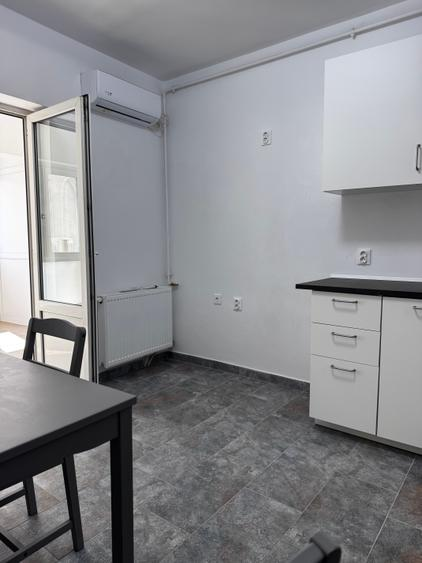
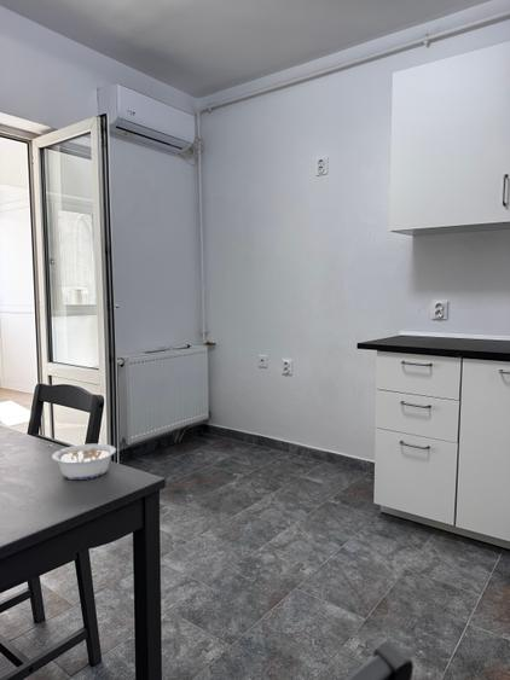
+ legume (82, 460)
